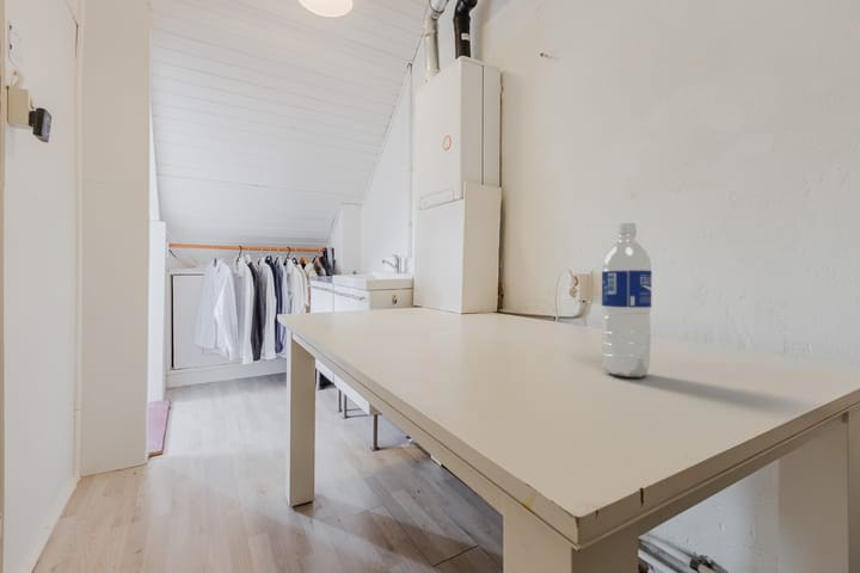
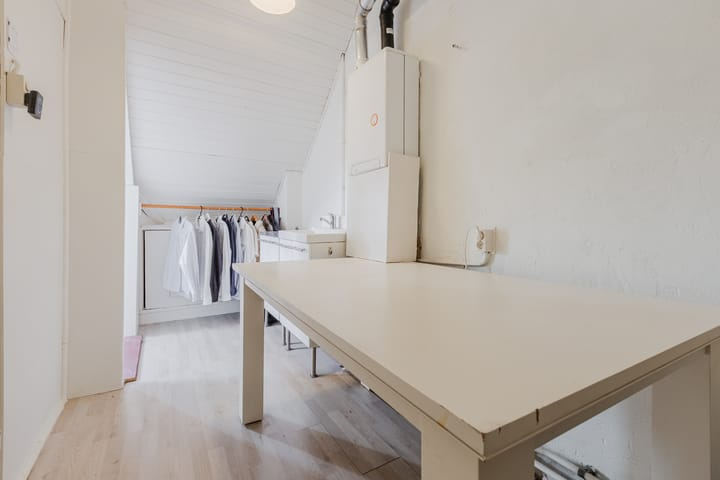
- water bottle (626, 298)
